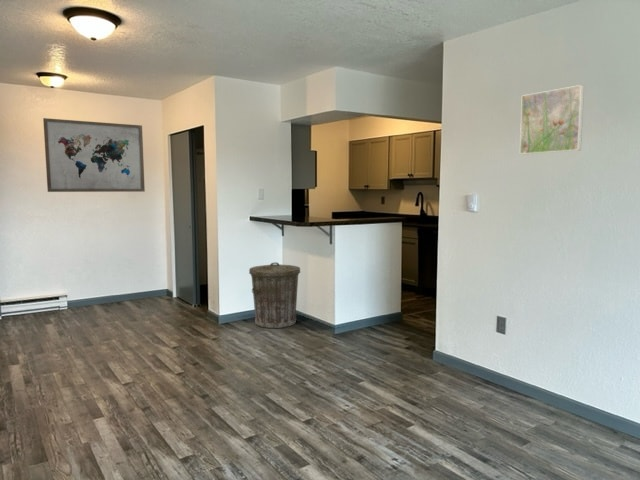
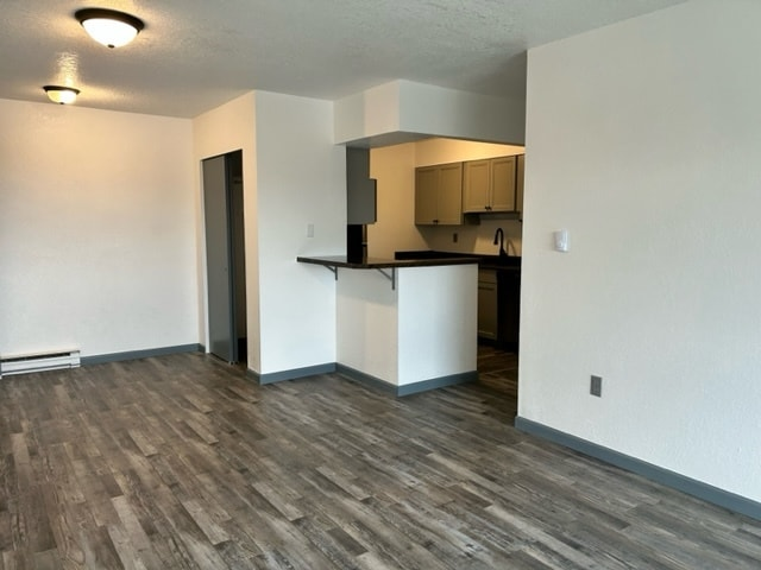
- wall art (97, 157)
- trash can (275, 292)
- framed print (550, 121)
